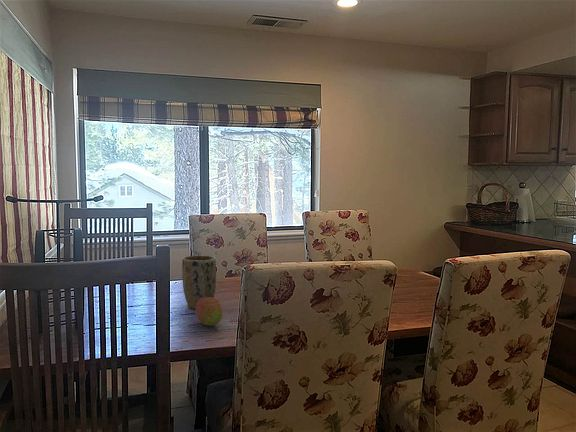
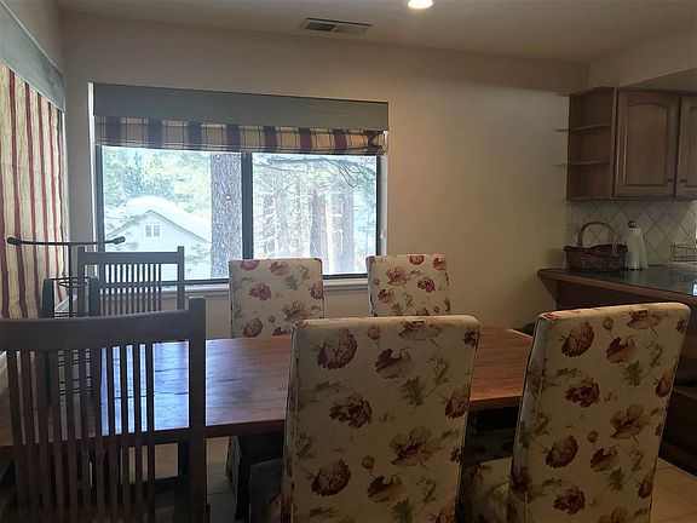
- fruit (209, 311)
- plant pot (199, 282)
